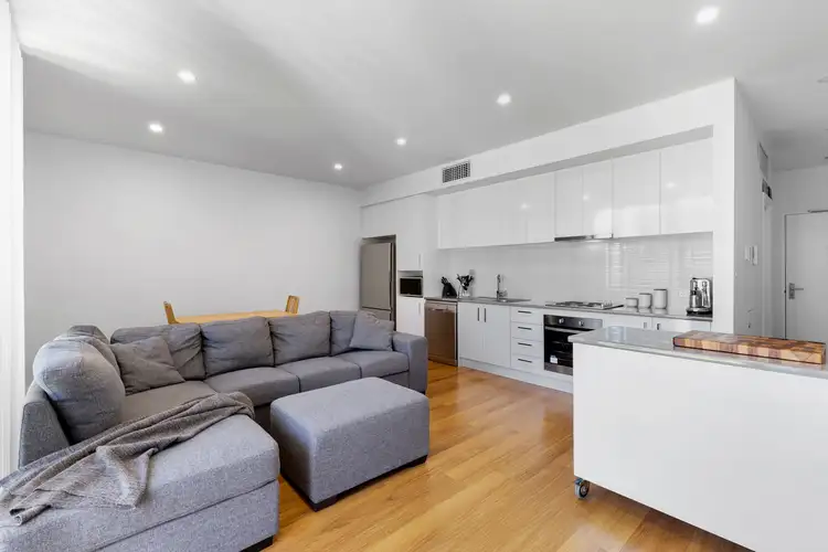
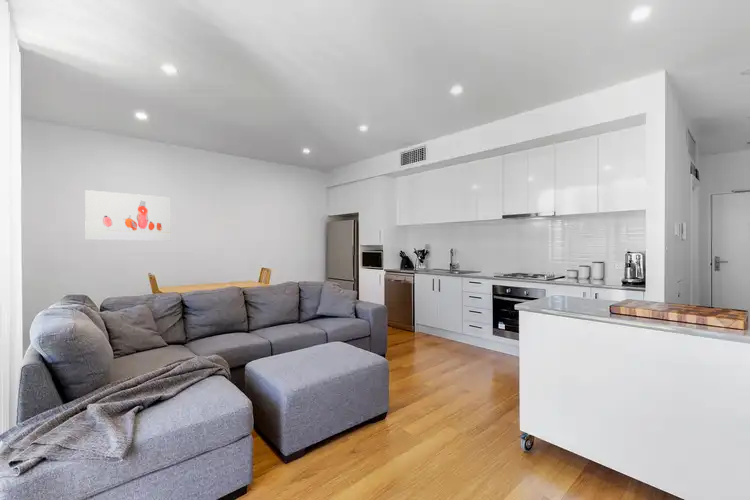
+ wall art (130, 217)
